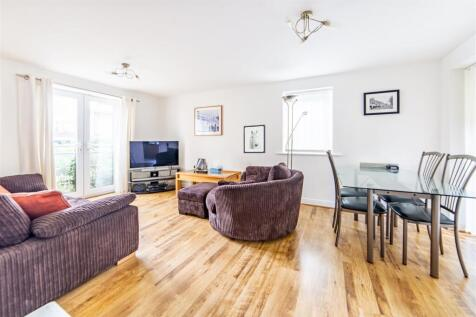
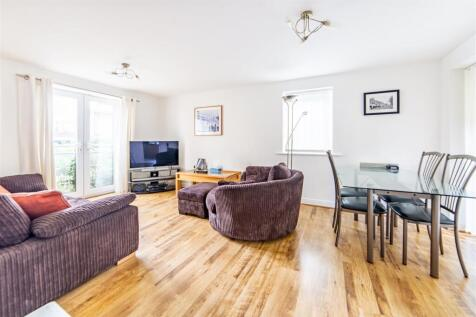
- wall art (254, 139)
